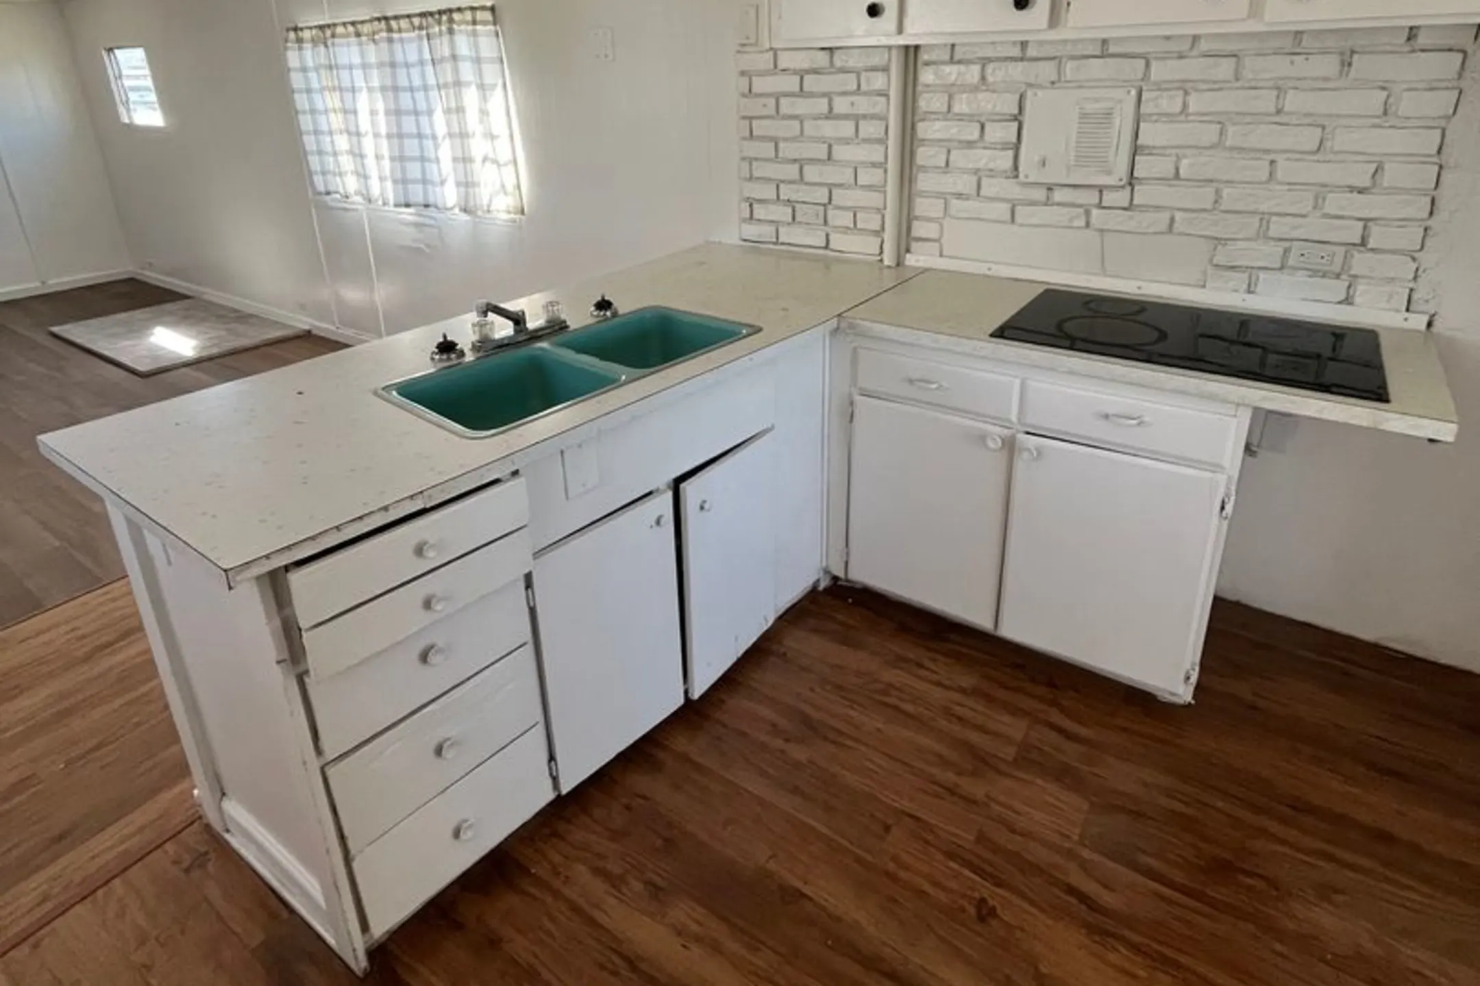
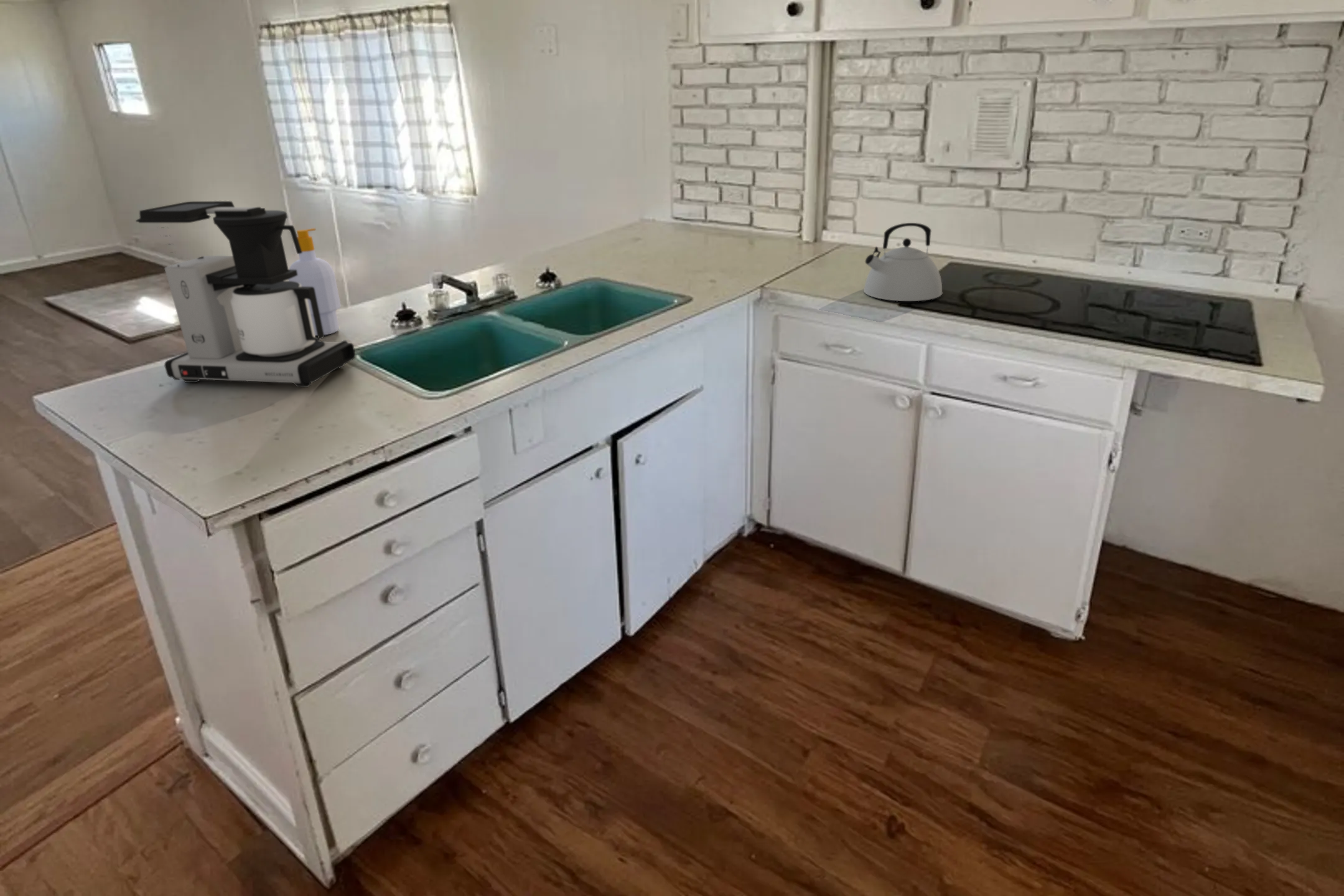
+ soap bottle (312, 282)
+ coffee maker (246, 293)
+ kettle (903, 258)
